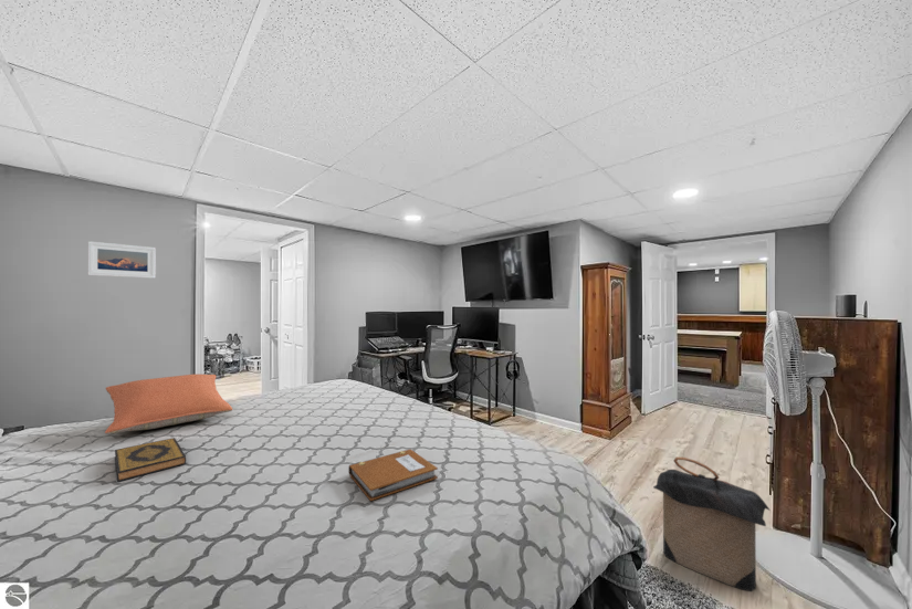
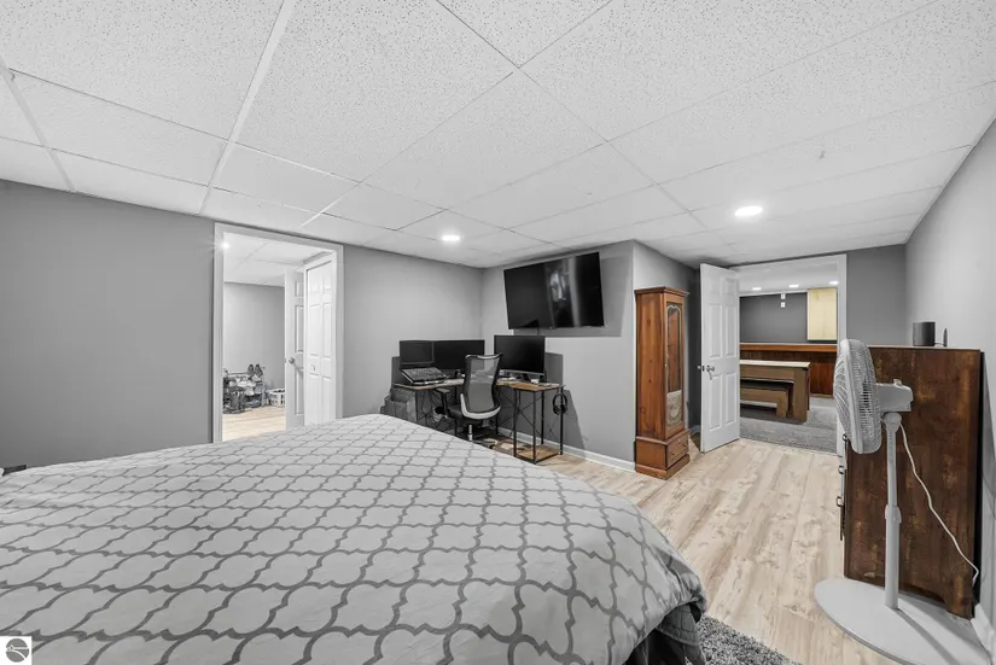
- laundry hamper (709, 512)
- hardback book (149, 456)
- notebook (394, 470)
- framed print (123, 260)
- pillow (169, 399)
